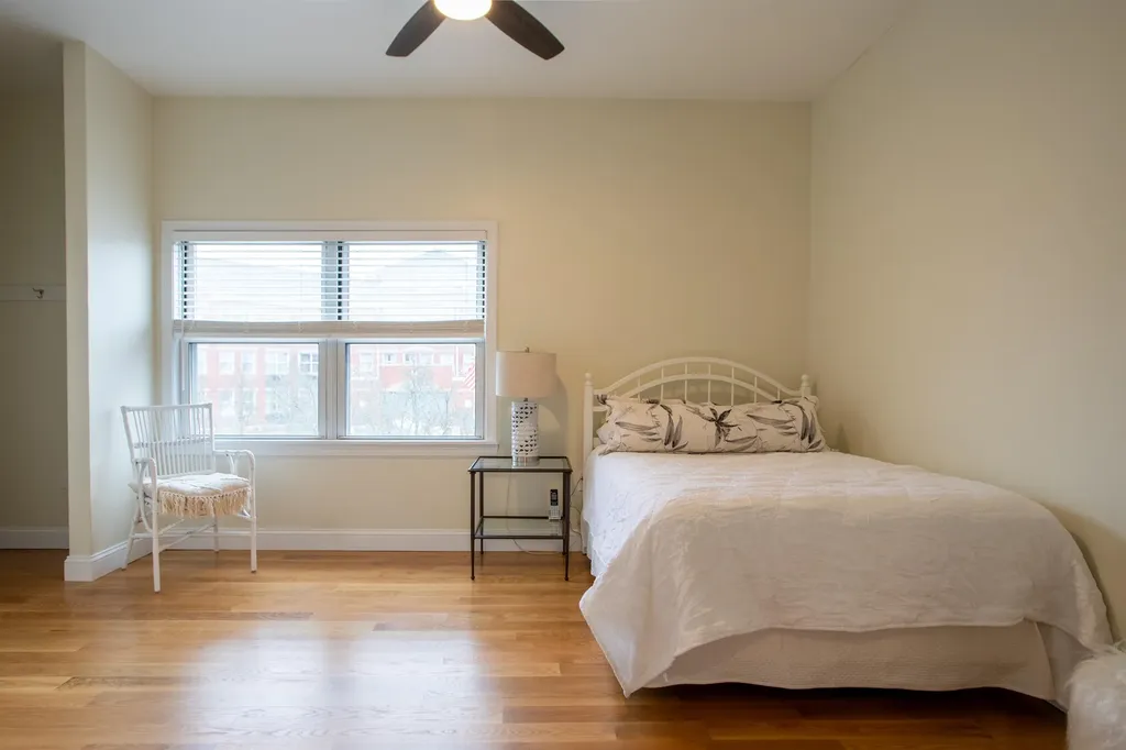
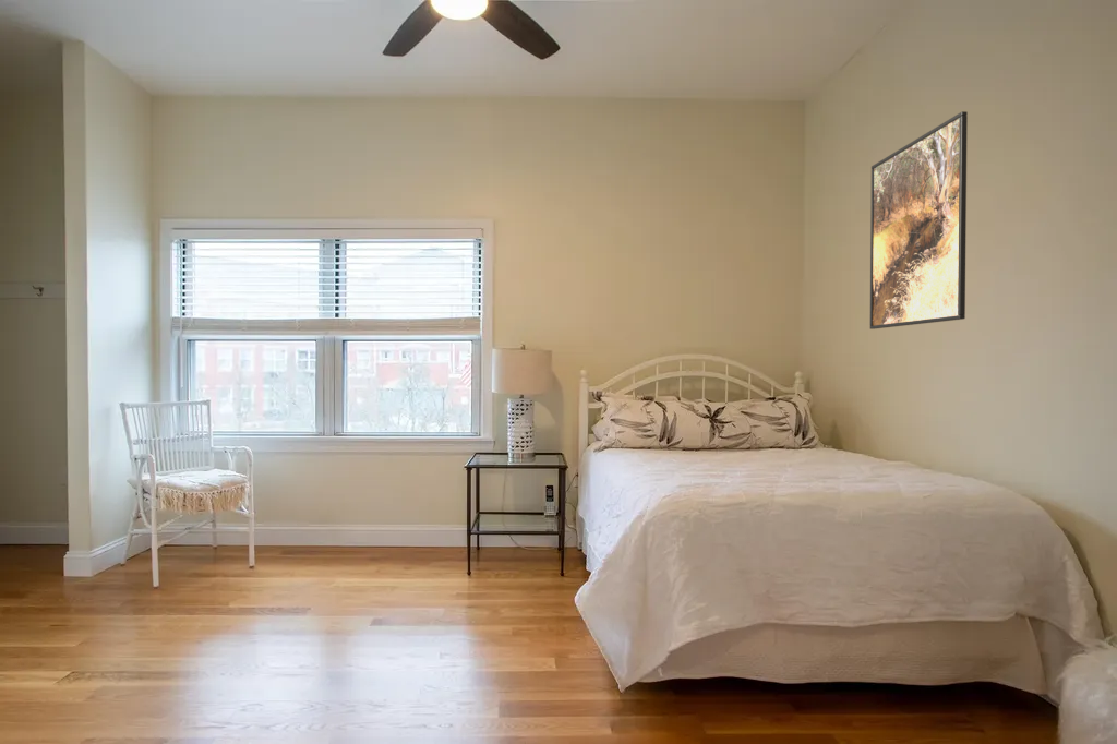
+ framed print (912, 233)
